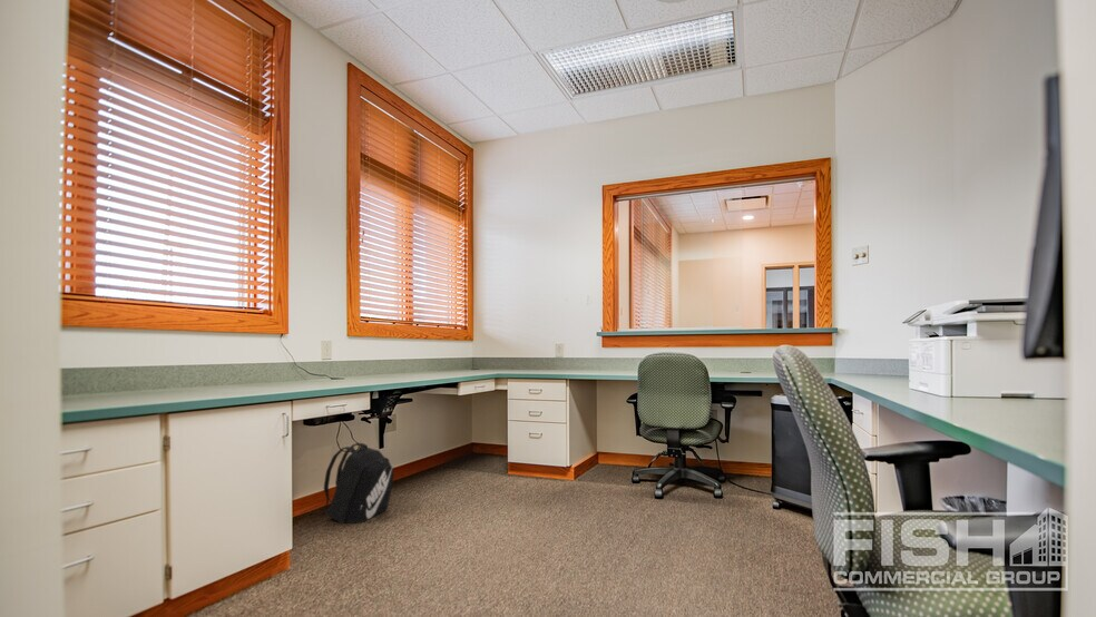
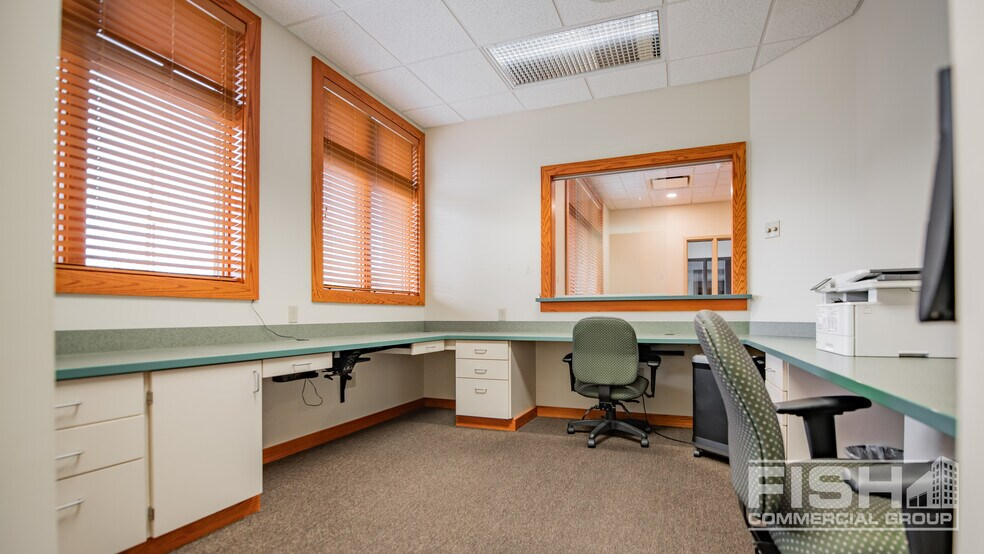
- backpack (355, 478)
